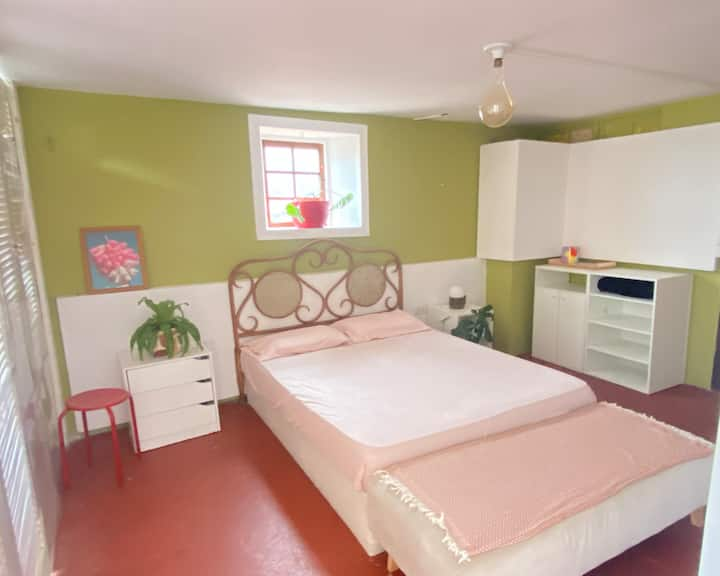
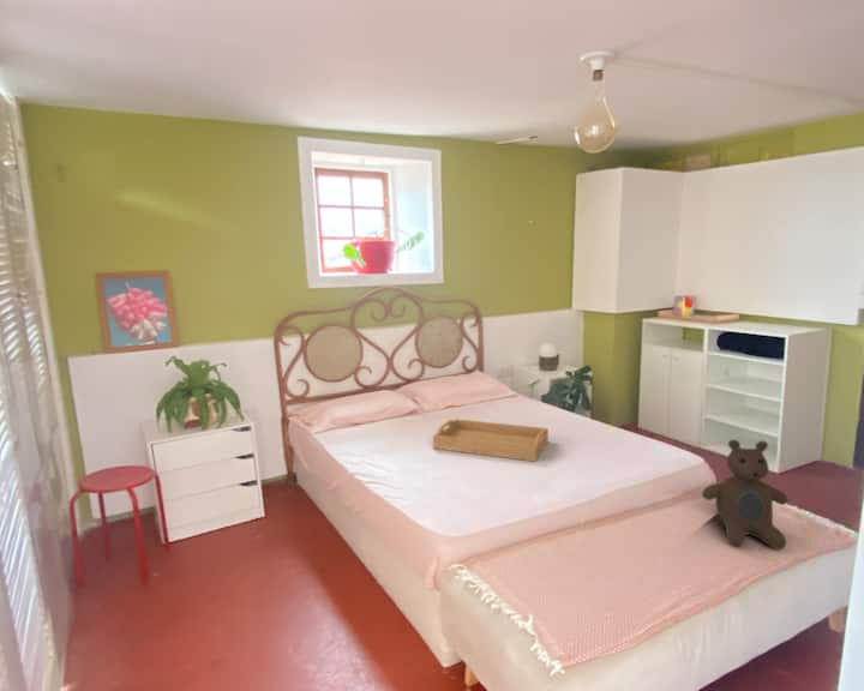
+ teddy bear (750, 491)
+ serving tray (491, 435)
